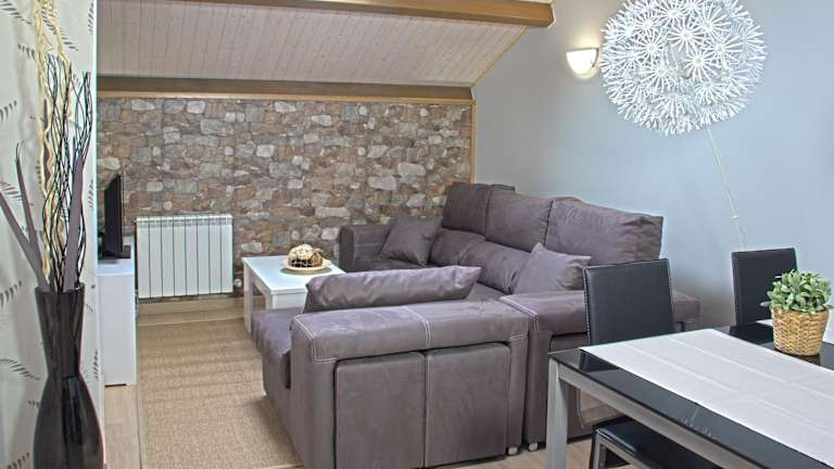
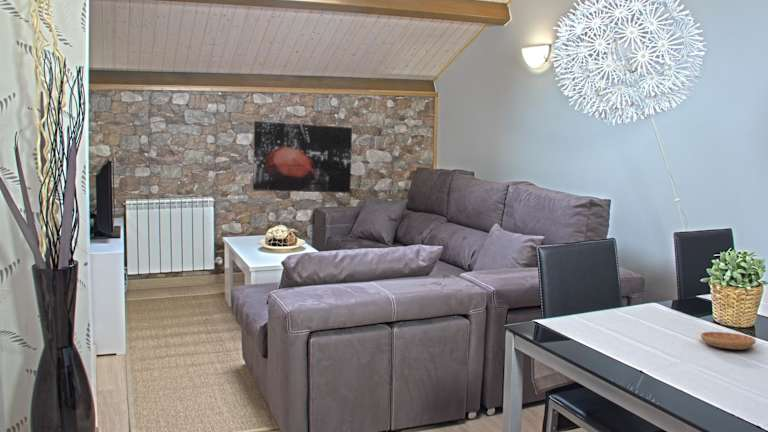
+ saucer (727, 340)
+ wall art (303, 158)
